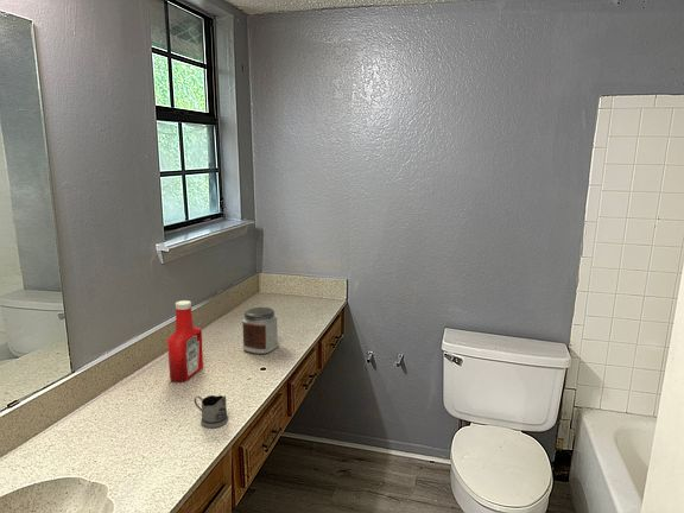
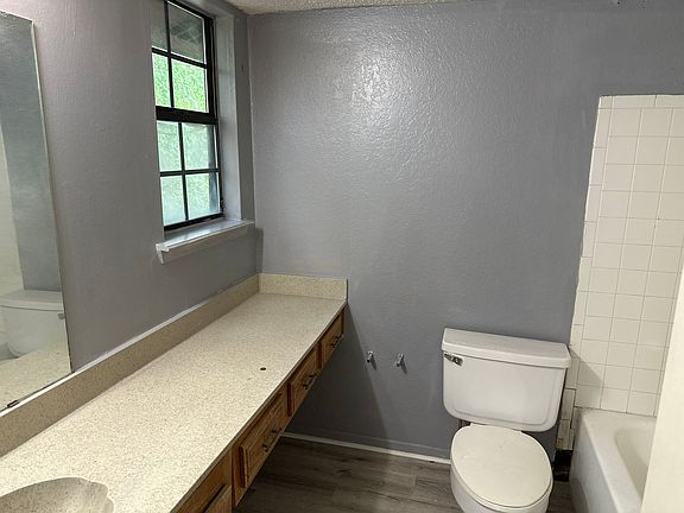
- soap bottle (184, 337)
- jar (260, 329)
- tea glass holder (209, 407)
